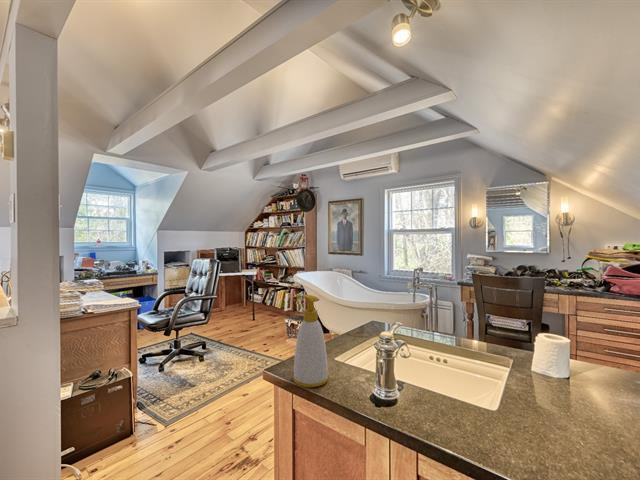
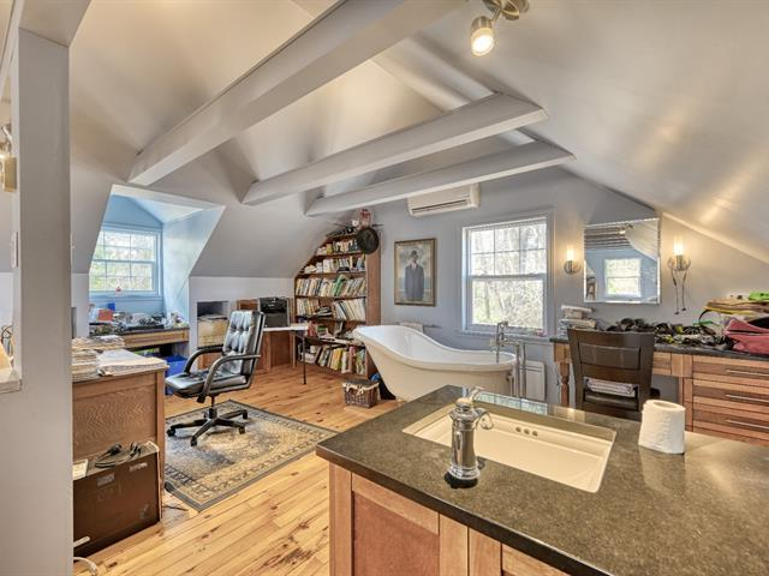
- soap bottle (310, 337)
